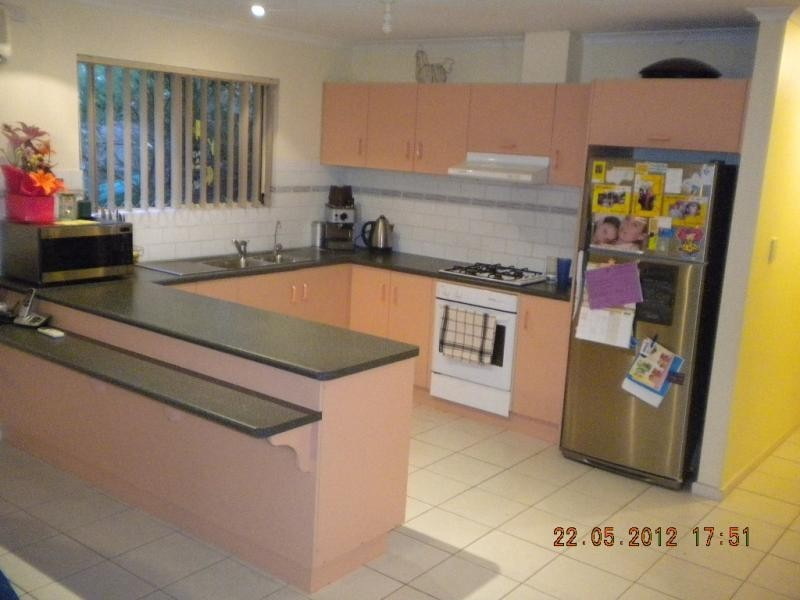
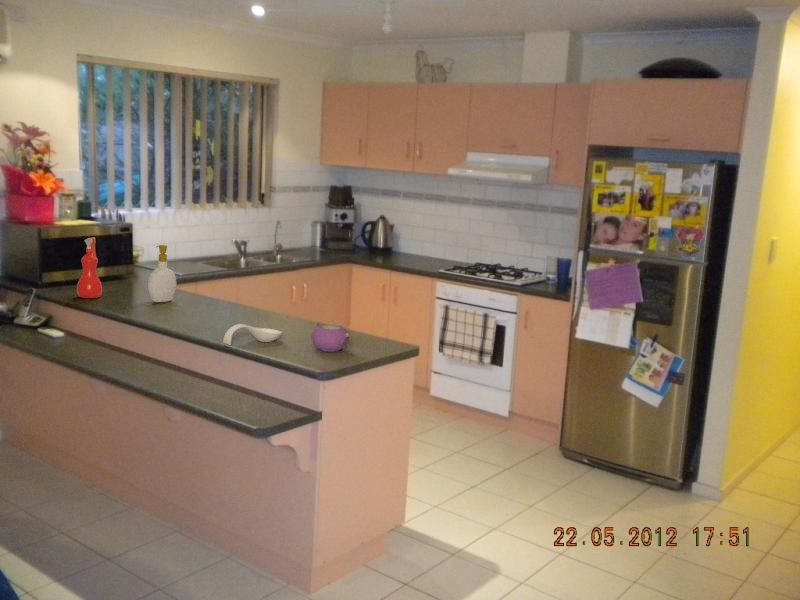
+ soap bottle (161, 273)
+ teapot (331, 338)
+ spoon rest (253, 332)
+ spray bottle (90, 267)
